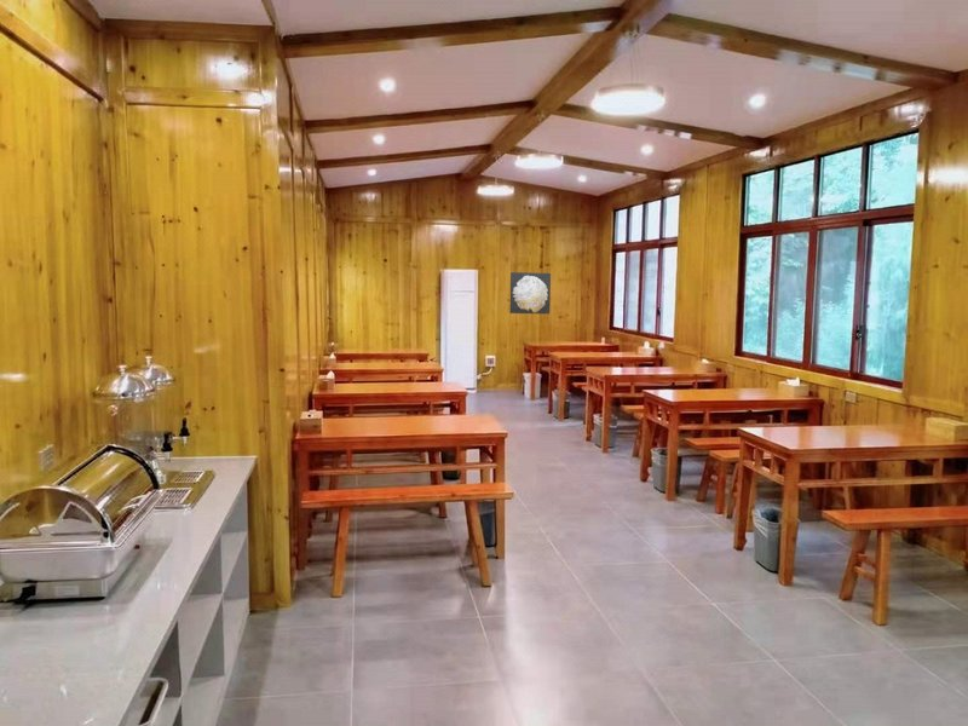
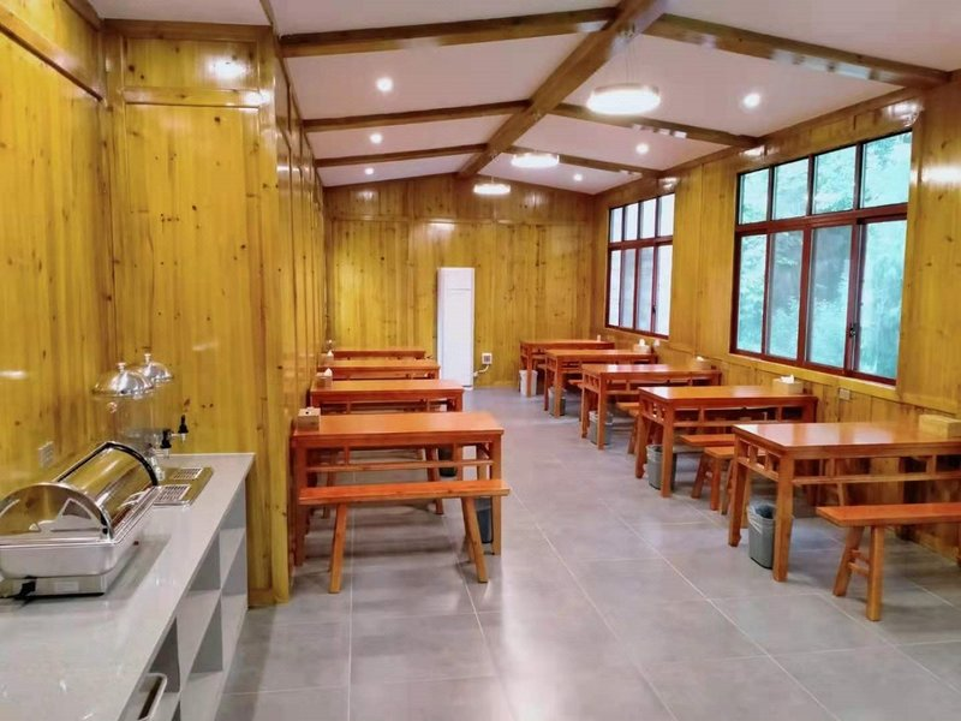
- wall art (530, 293)
